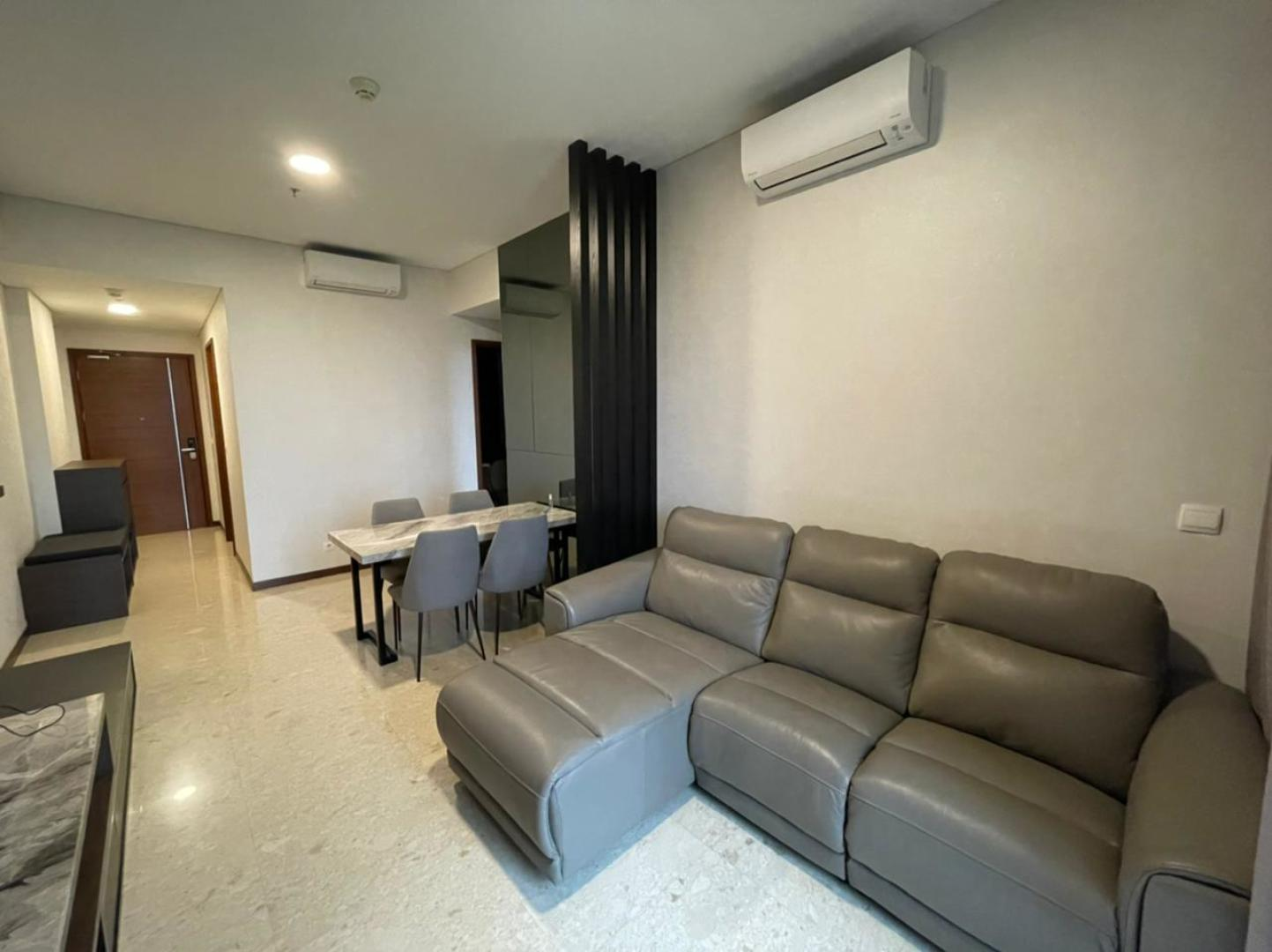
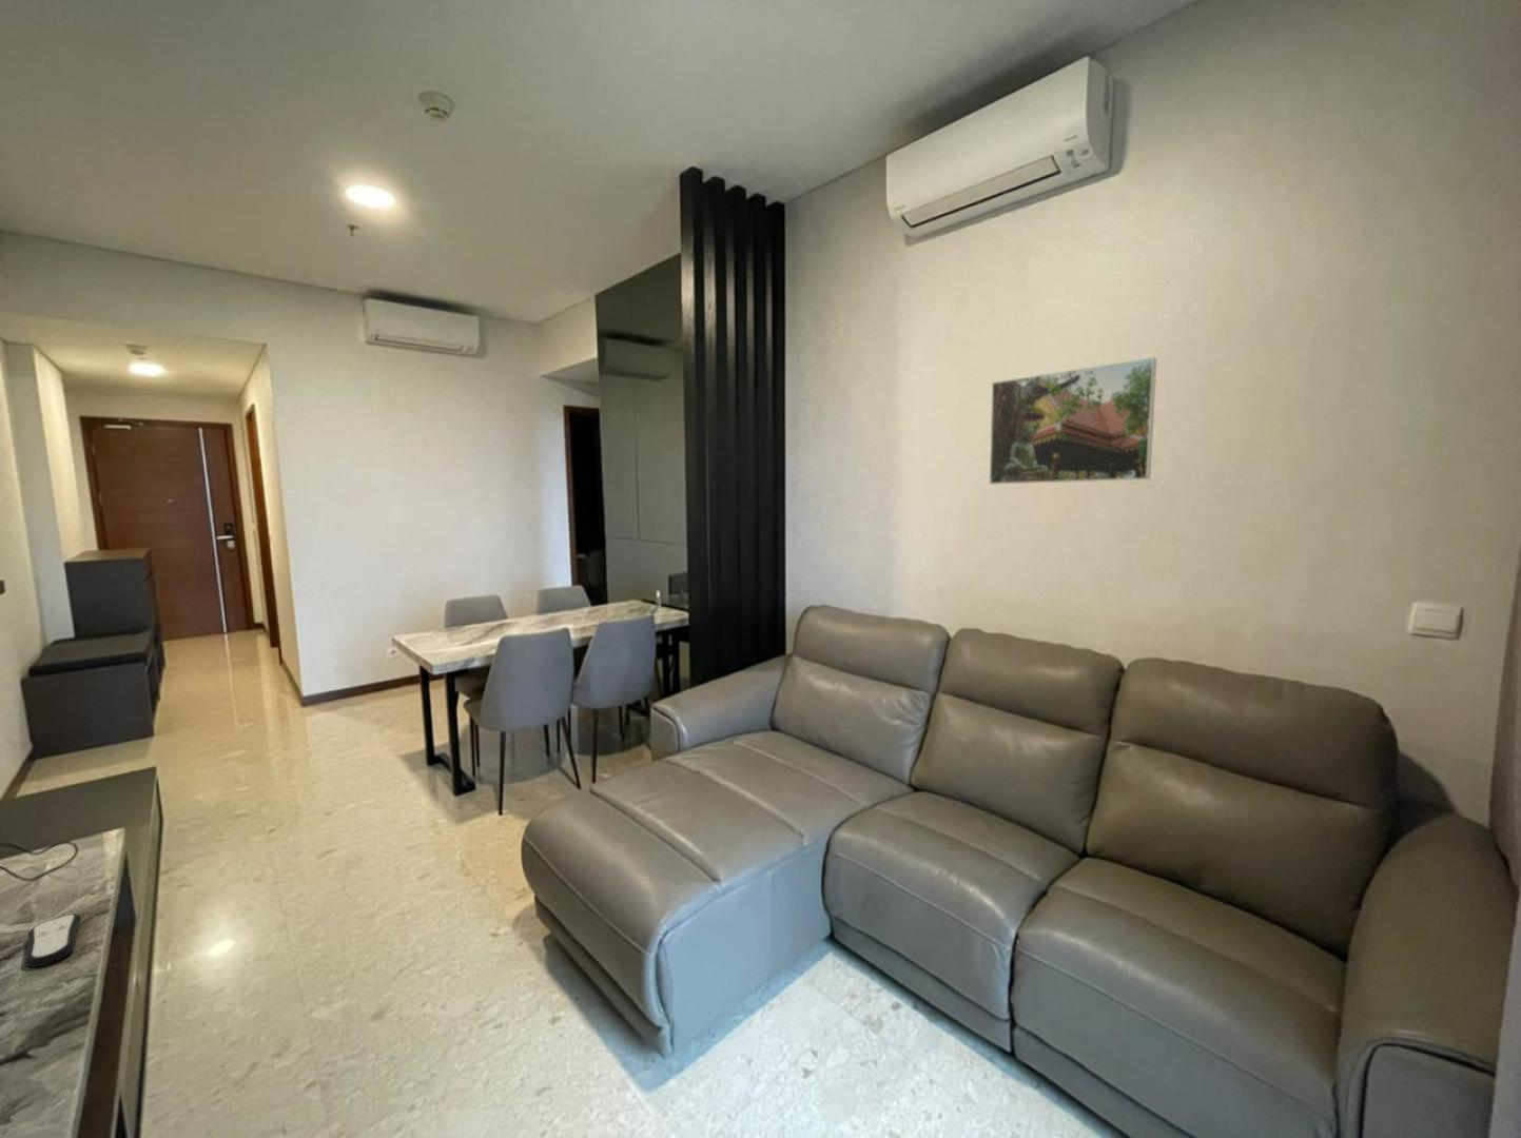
+ remote control (51, 938)
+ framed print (1064, 427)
